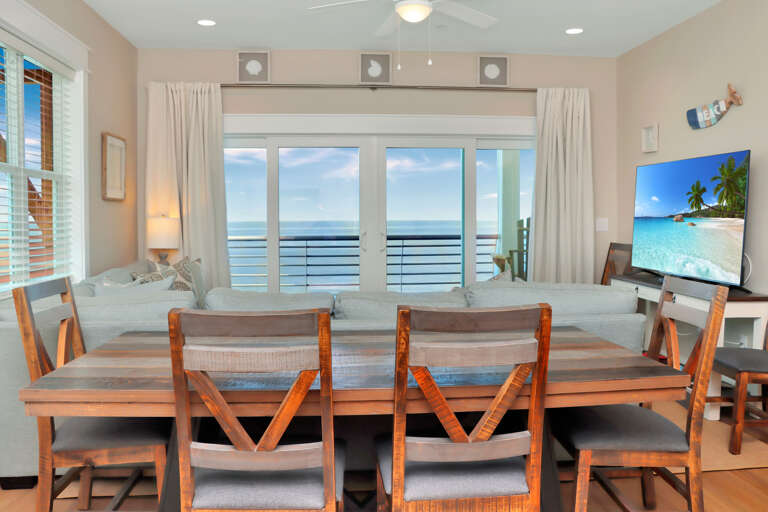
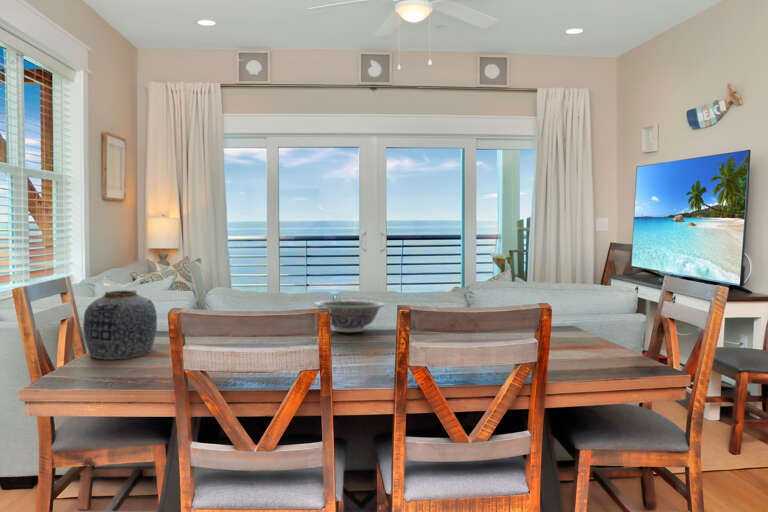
+ vase (121, 322)
+ decorative bowl (349, 316)
